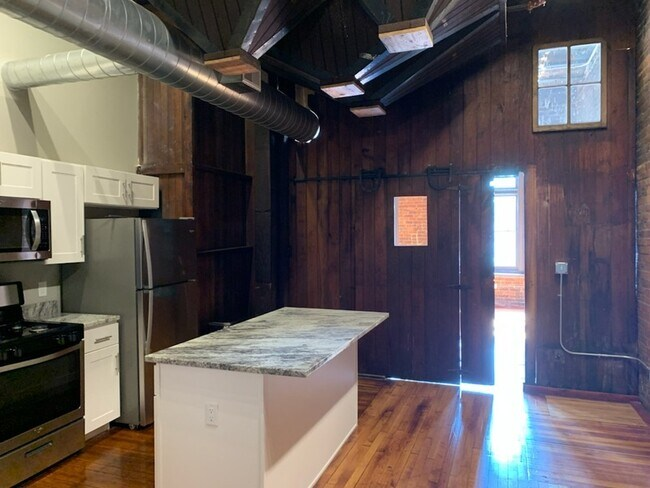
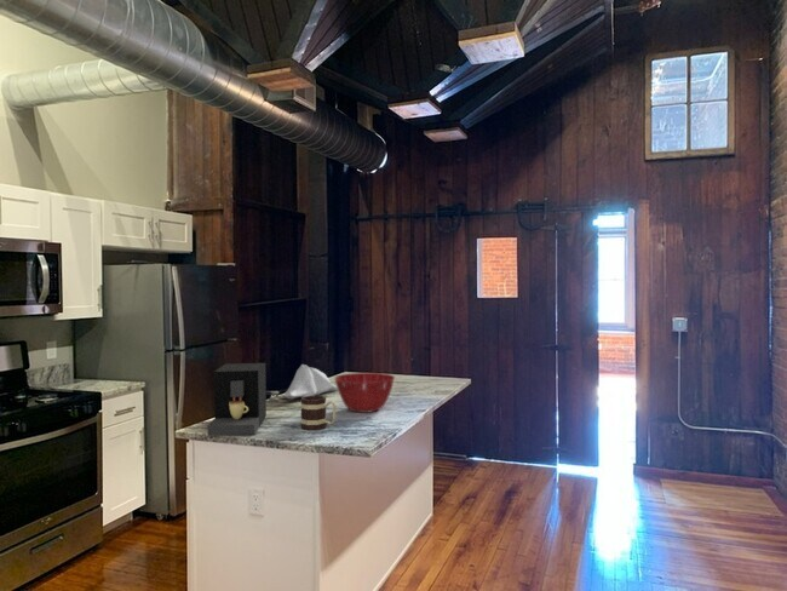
+ mixing bowl (364, 392)
+ napkin (305, 379)
+ mug (318, 412)
+ coffee maker (239, 397)
